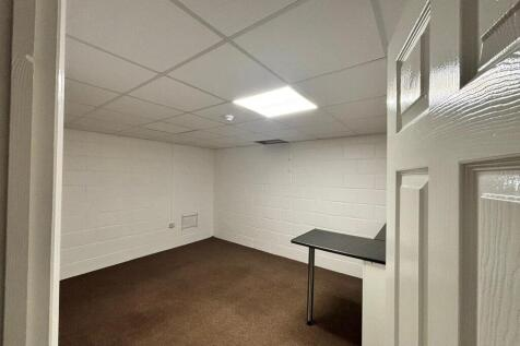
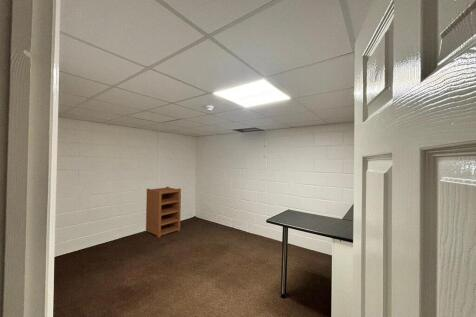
+ cupboard (163, 209)
